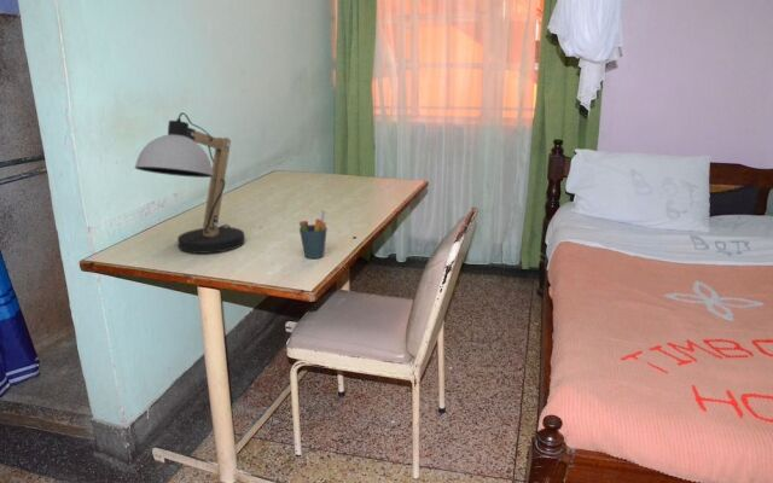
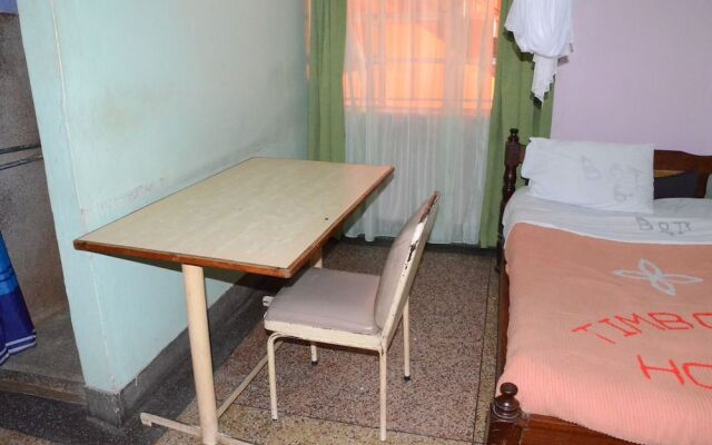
- pen holder (313, 234)
- desk lamp (199, 176)
